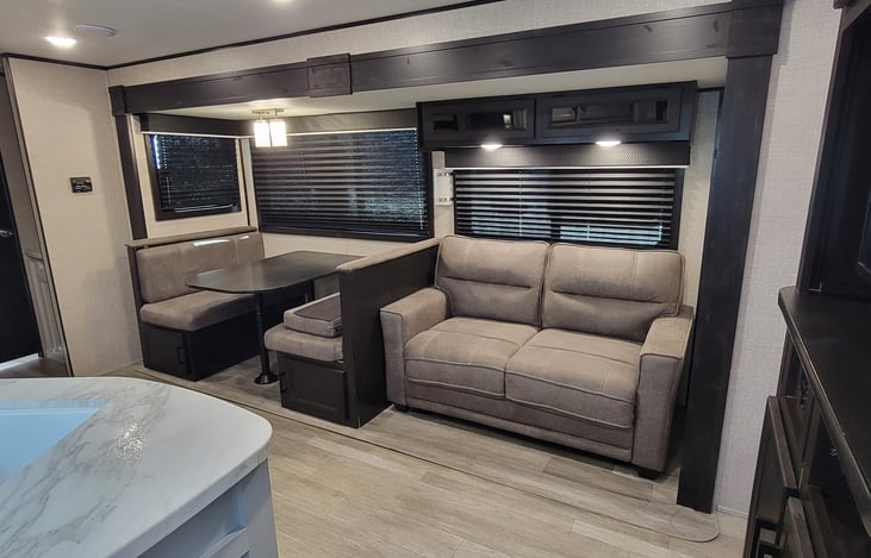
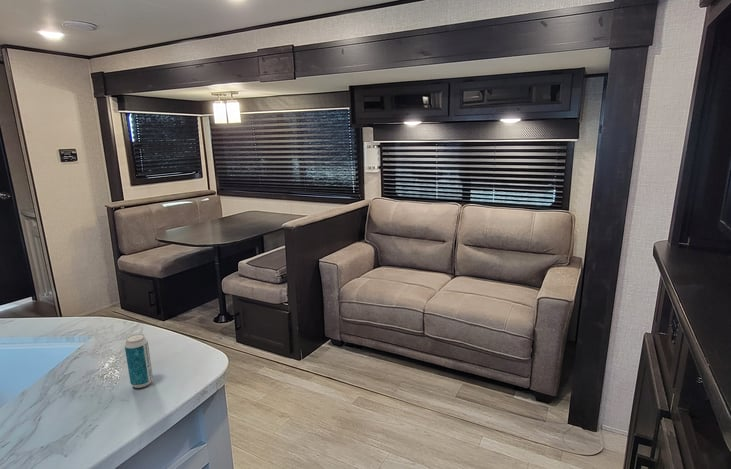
+ beverage can (138, 360)
